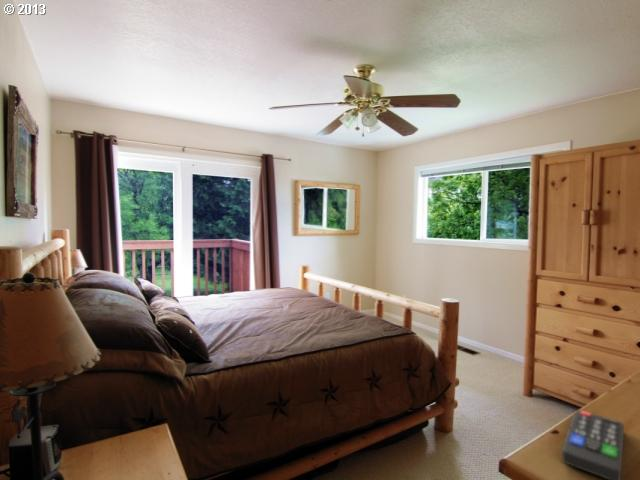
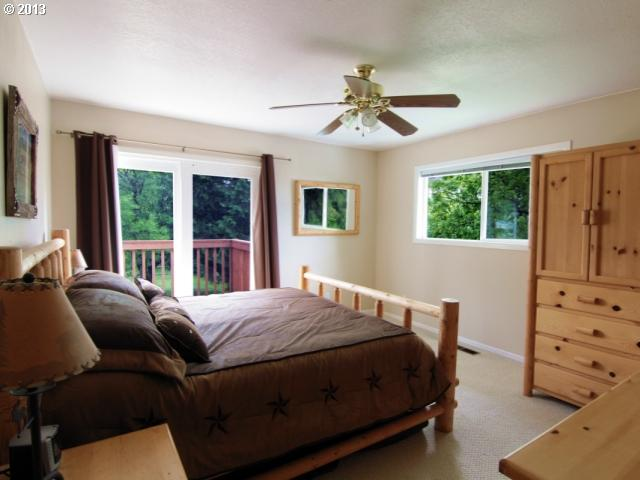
- remote control (594, 440)
